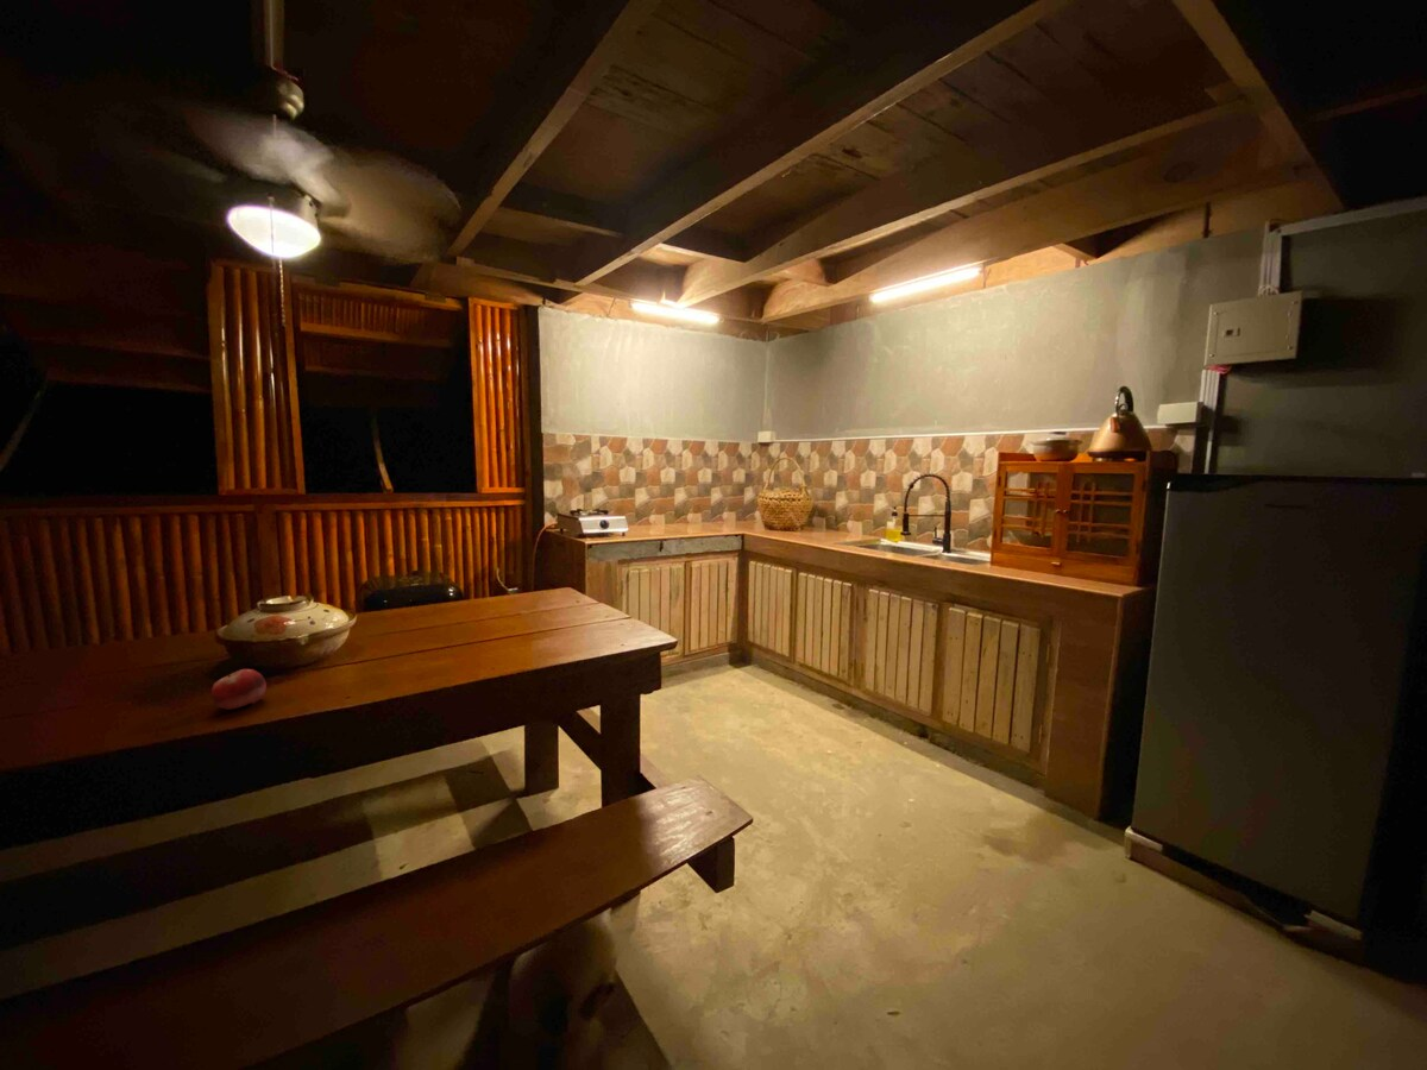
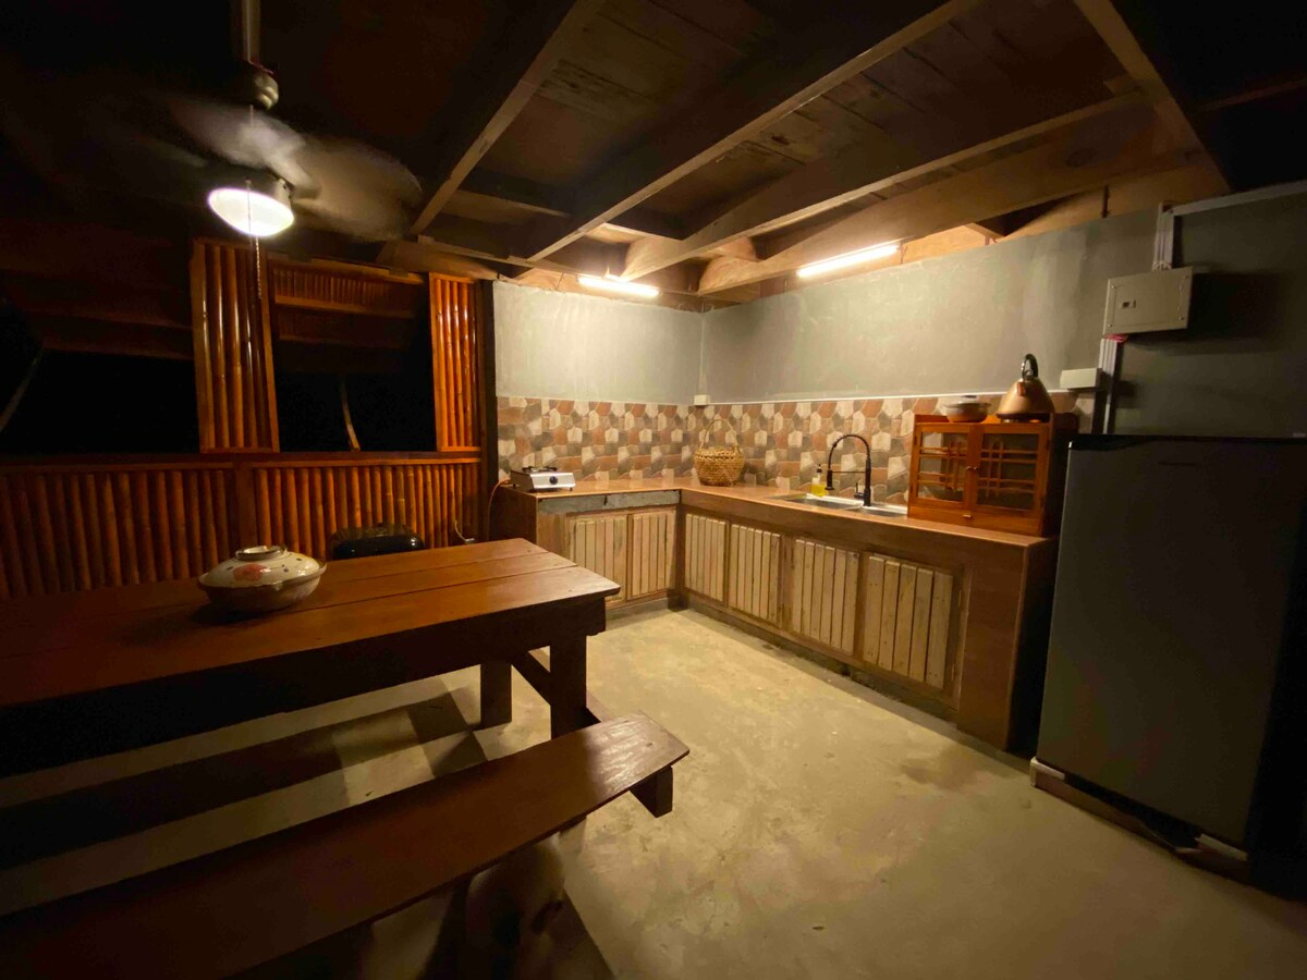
- fruit (239, 687)
